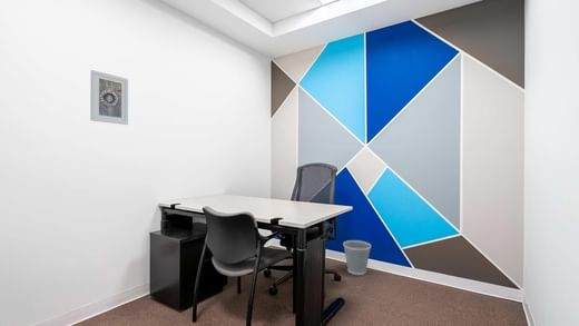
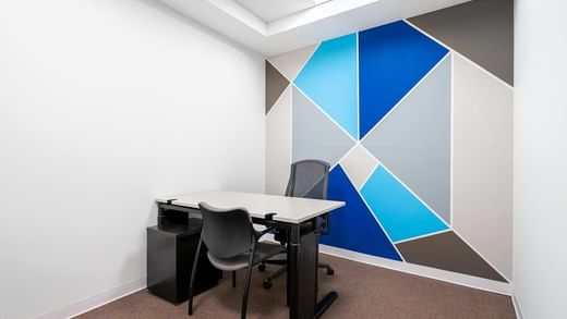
- wastebasket (356, 257)
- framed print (110, 98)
